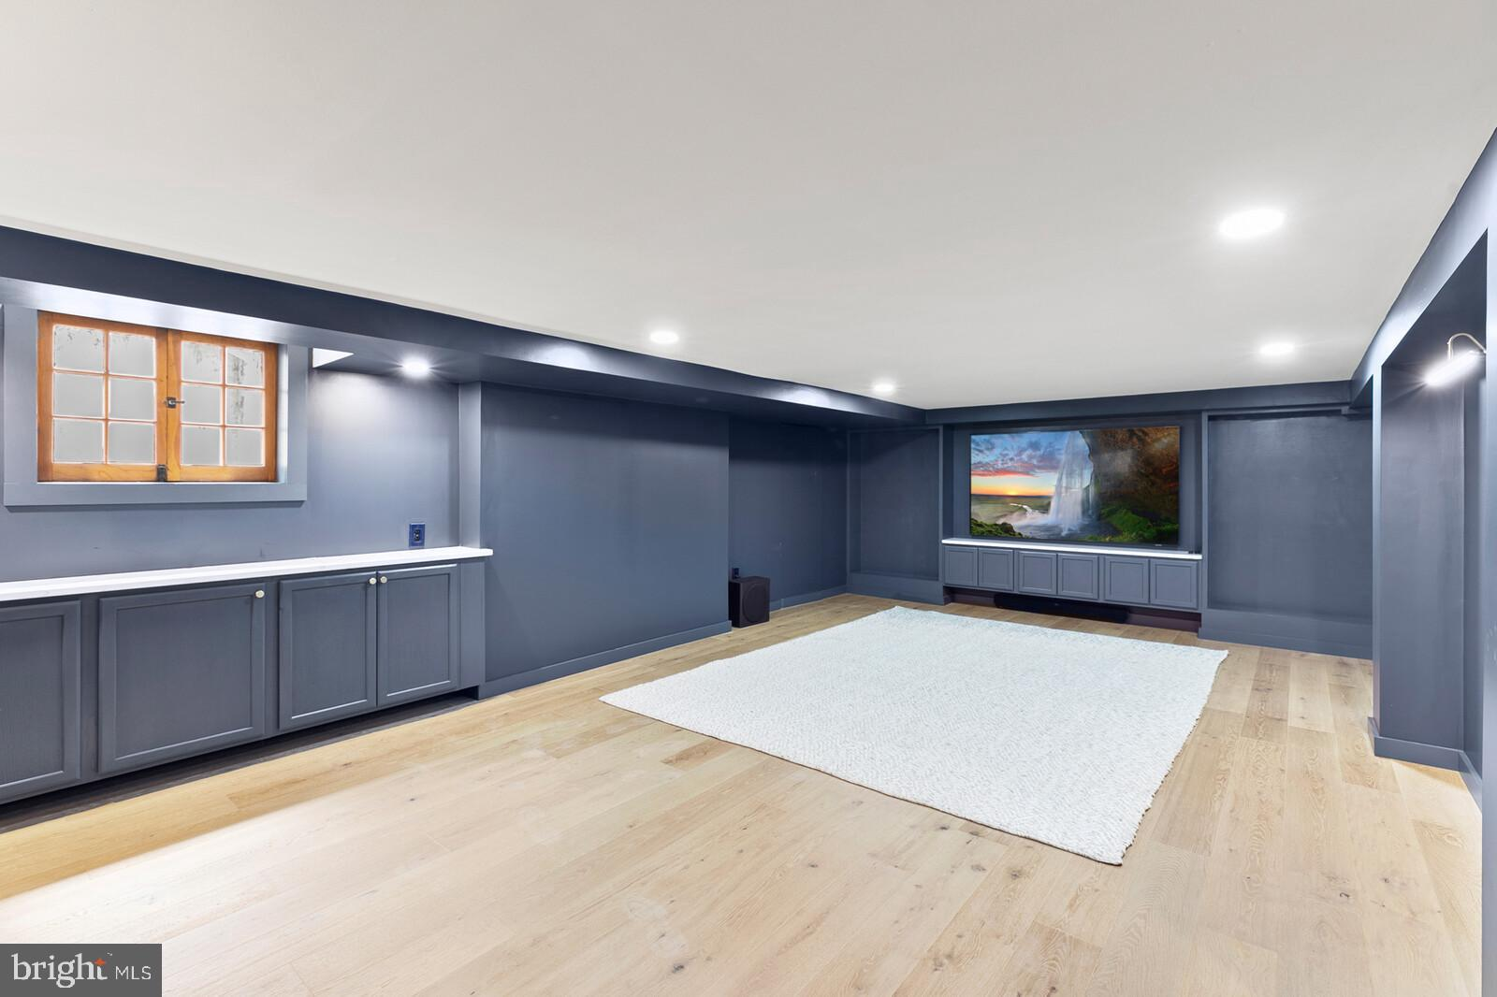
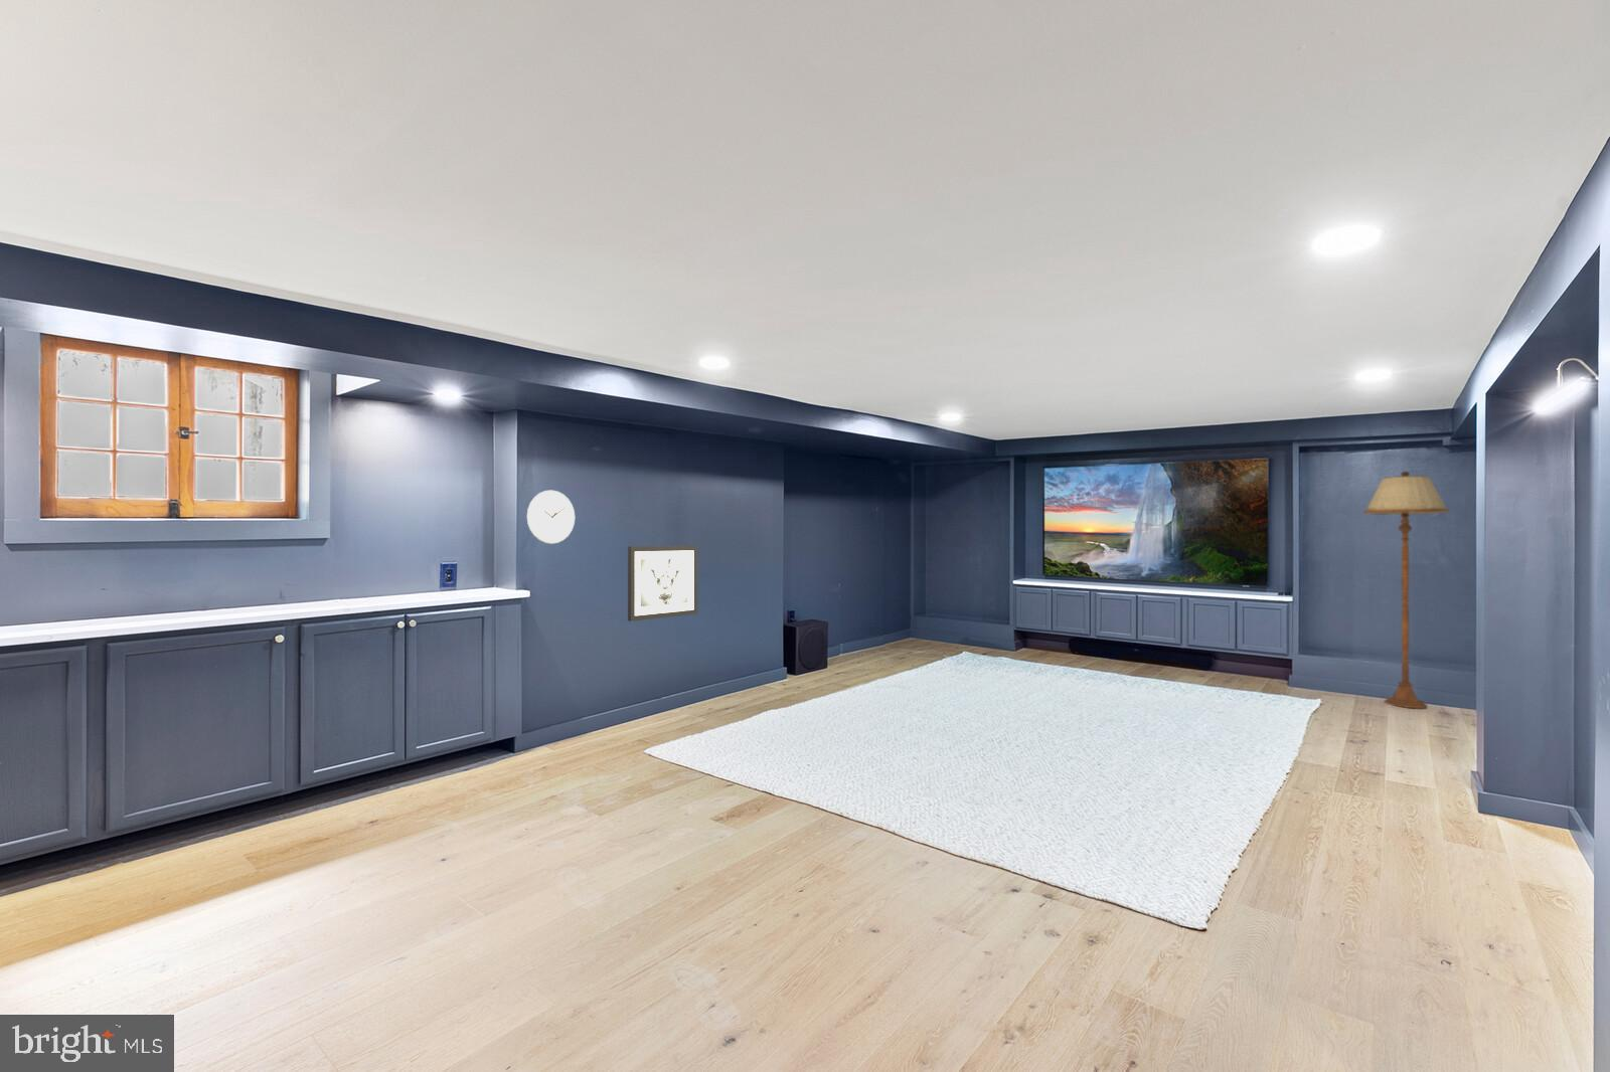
+ wall clock (552, 516)
+ wall art (664, 581)
+ floor lamp (1405, 587)
